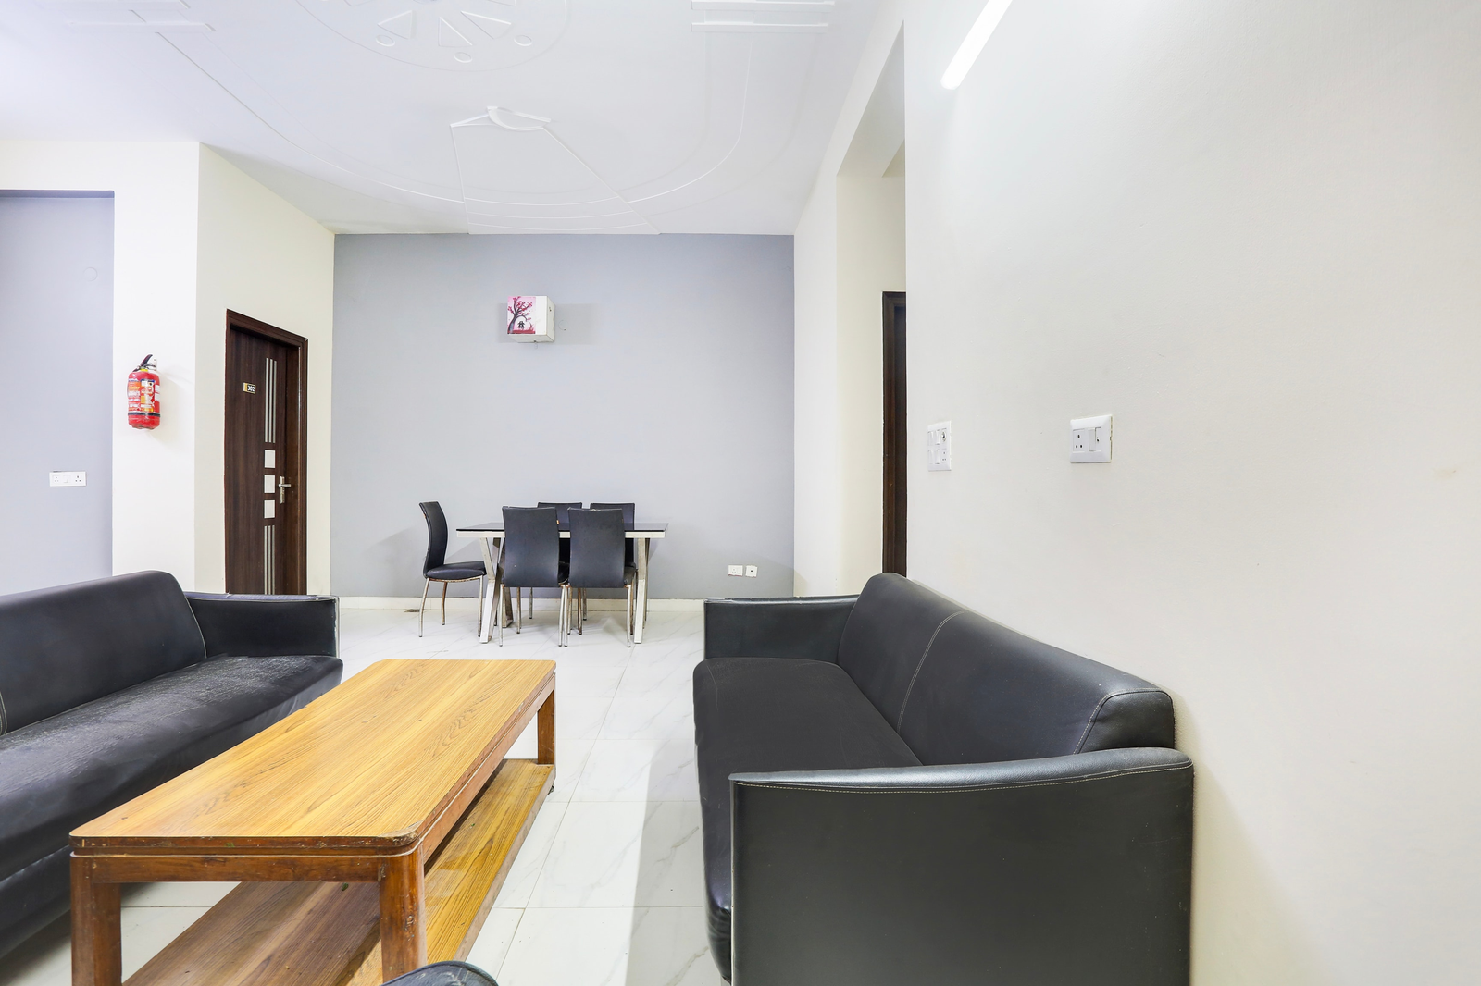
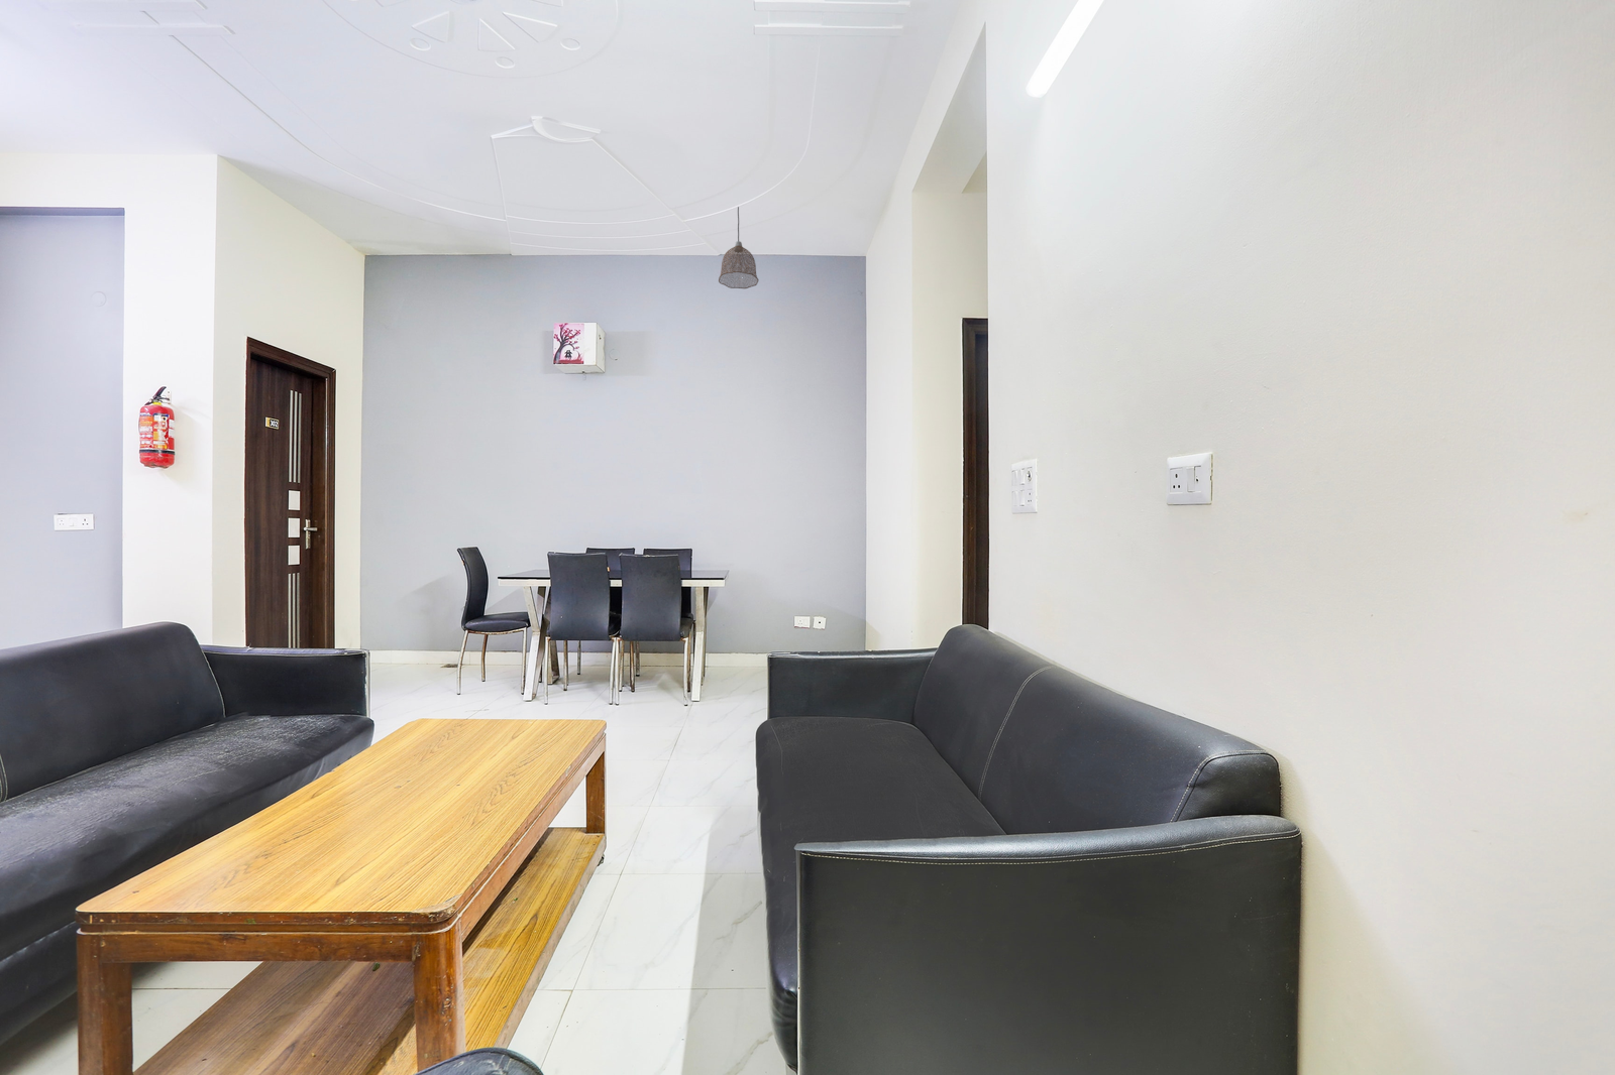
+ pendant lamp (737, 244)
